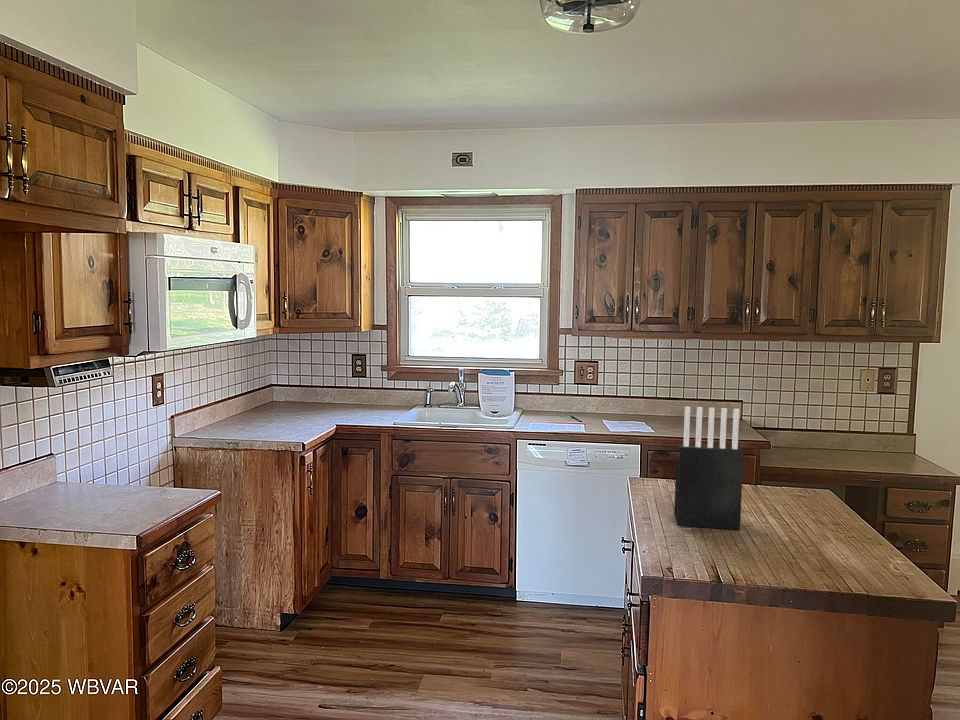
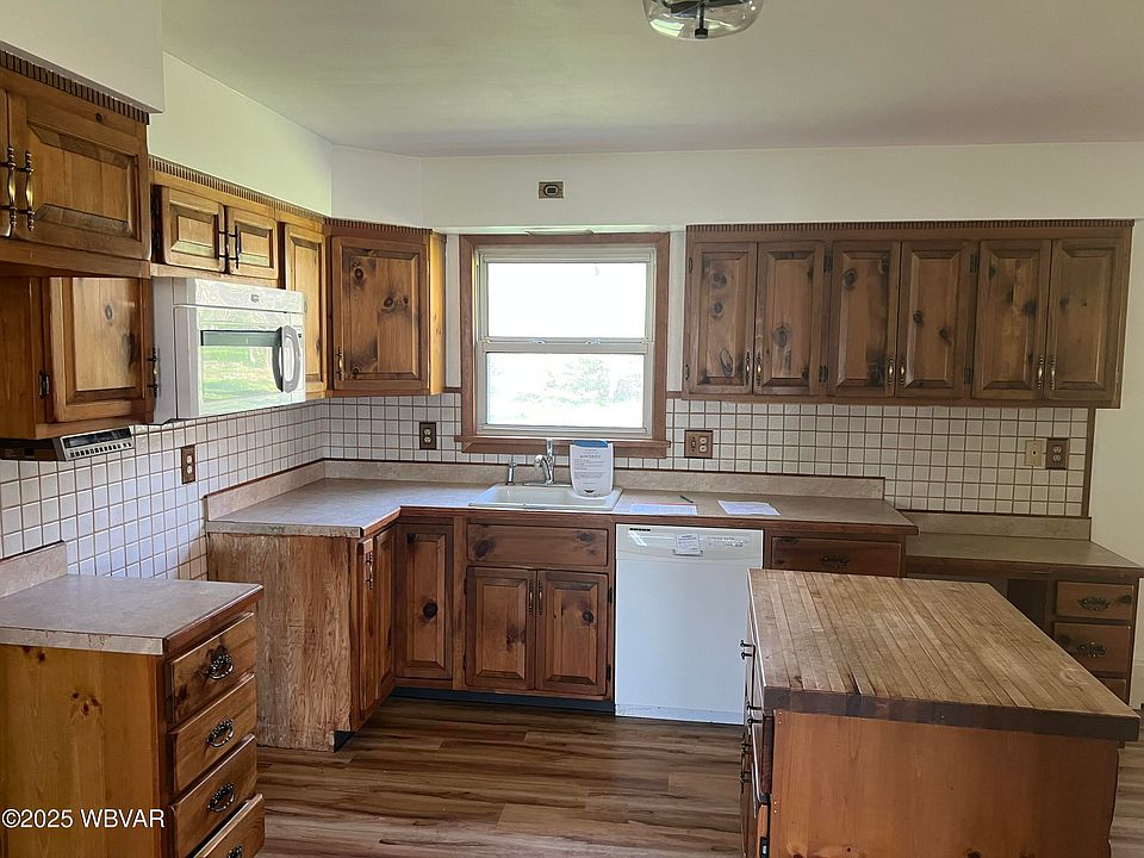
- knife block (707, 464)
